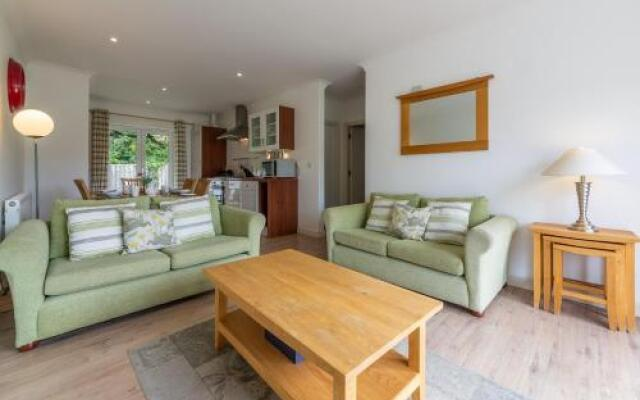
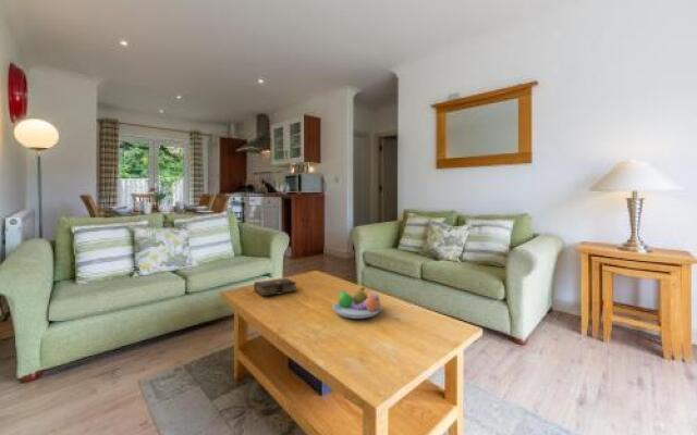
+ fruit bowl (356, 300)
+ book (269, 286)
